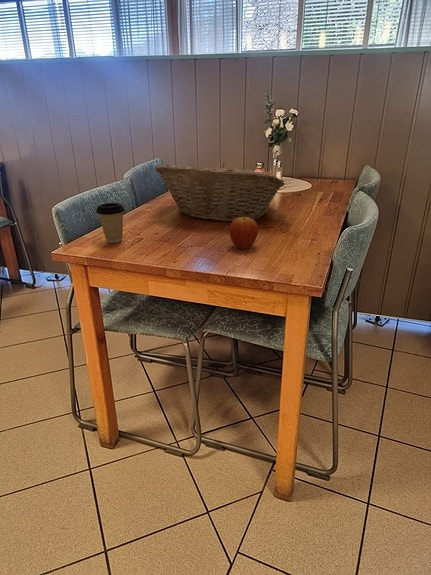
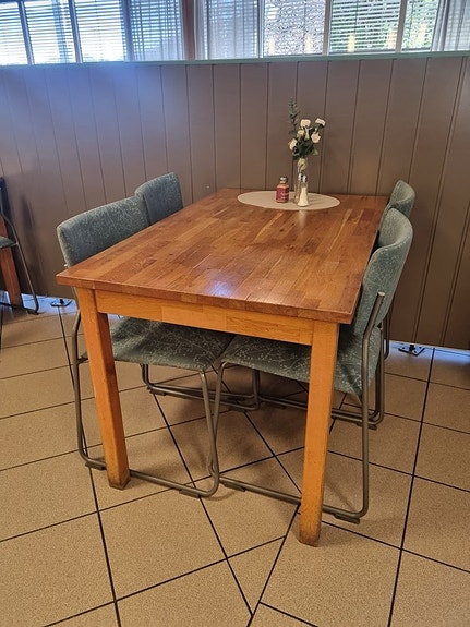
- coffee cup (112, 222)
- fruit basket (219, 186)
- fruit (243, 231)
